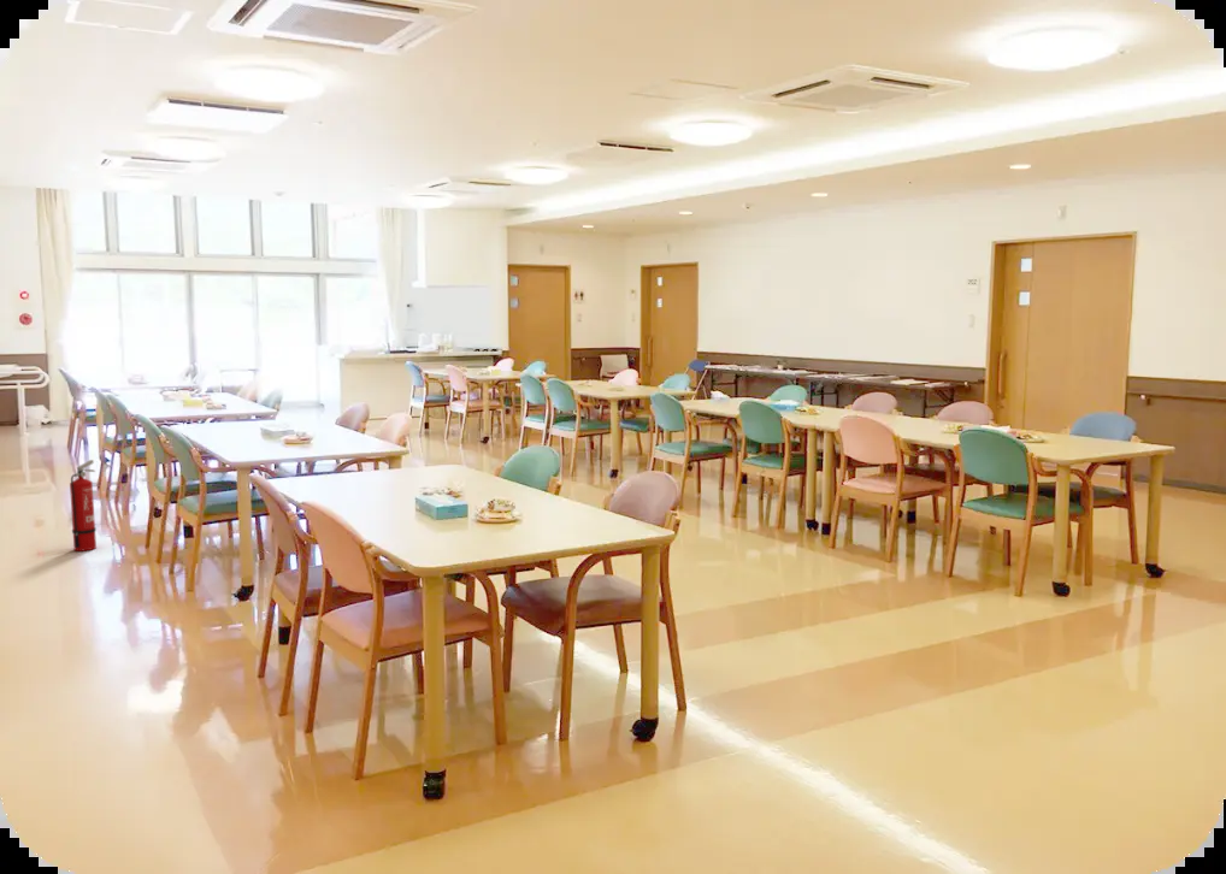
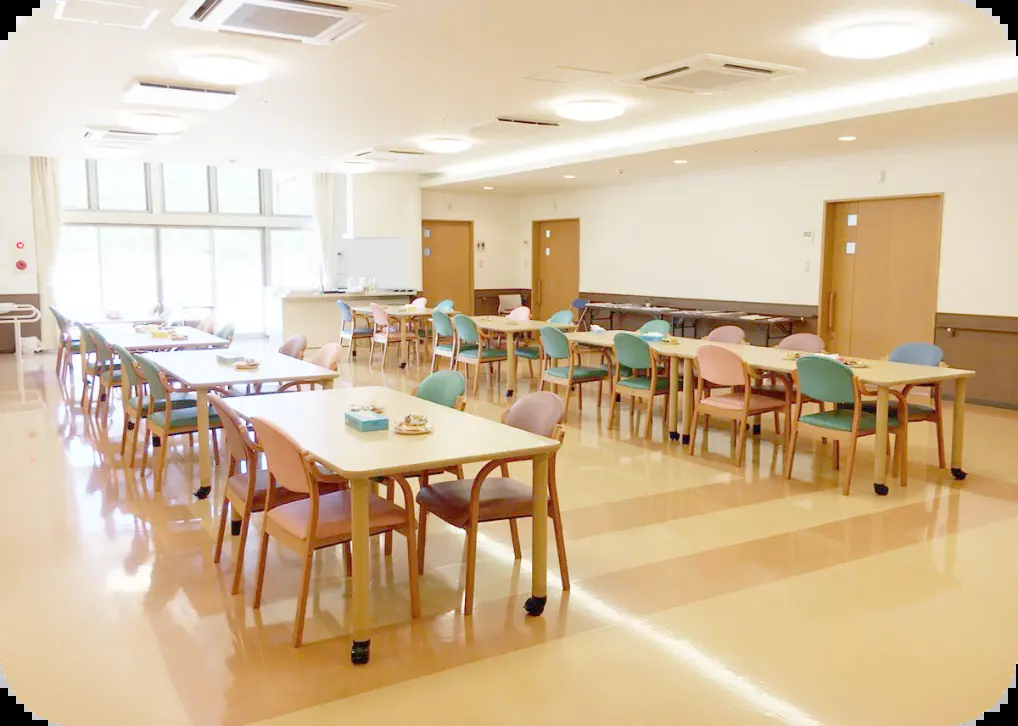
- fire extinguisher (84, 504)
